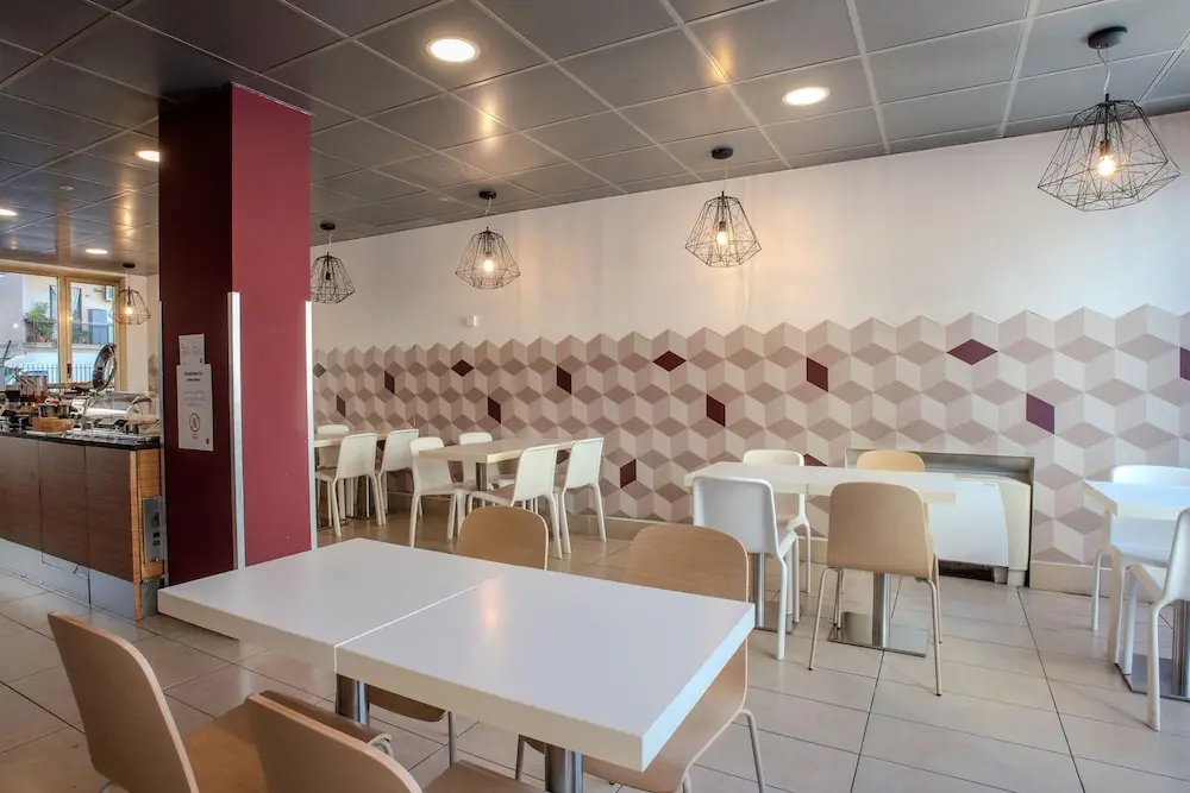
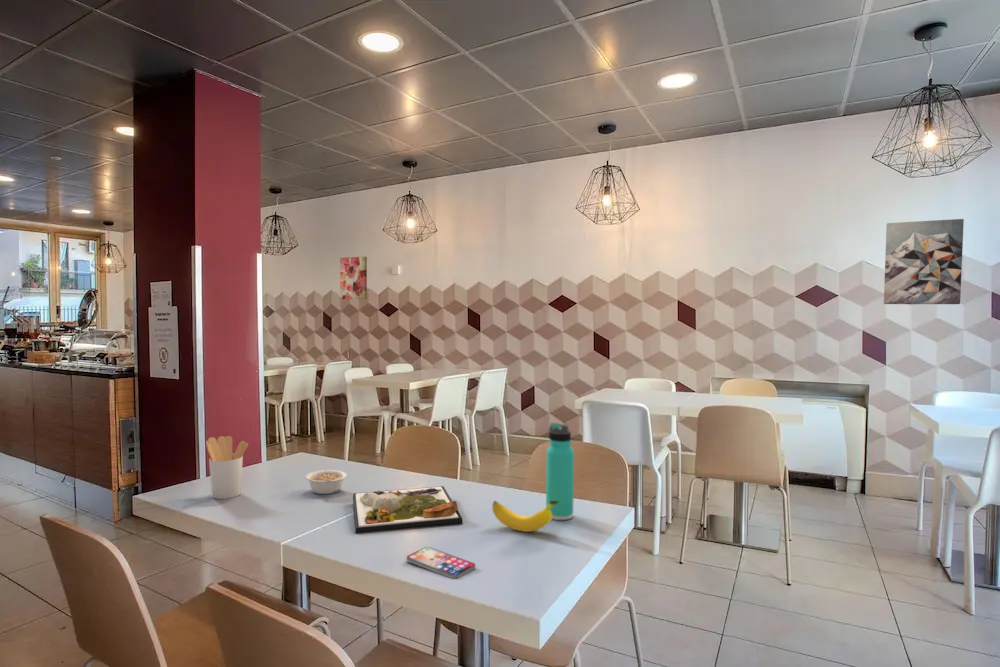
+ thermos bottle (560, 470)
+ legume (327, 481)
+ smartphone (440, 562)
+ wall art (353, 278)
+ banana (524, 516)
+ dinner plate (404, 503)
+ wall art (922, 262)
+ utensil holder (224, 465)
